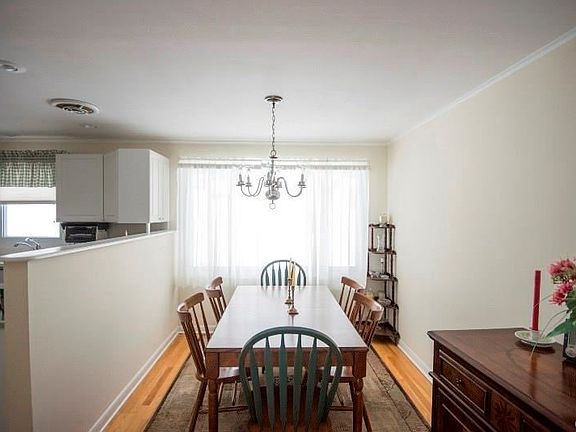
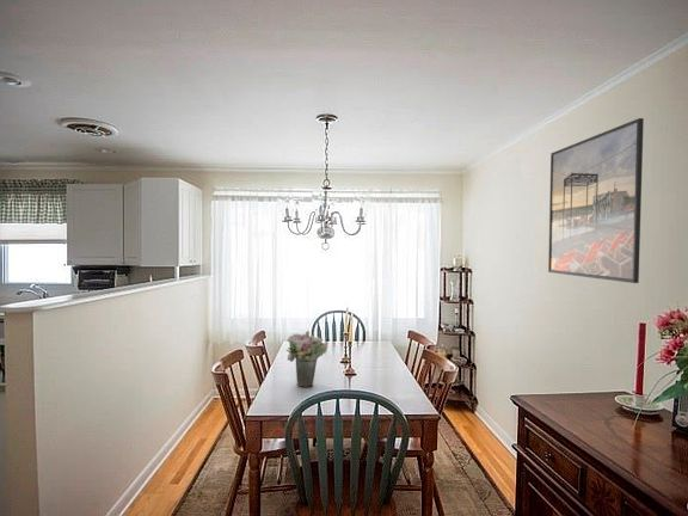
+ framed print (588, 208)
+ flower bouquet (303, 358)
